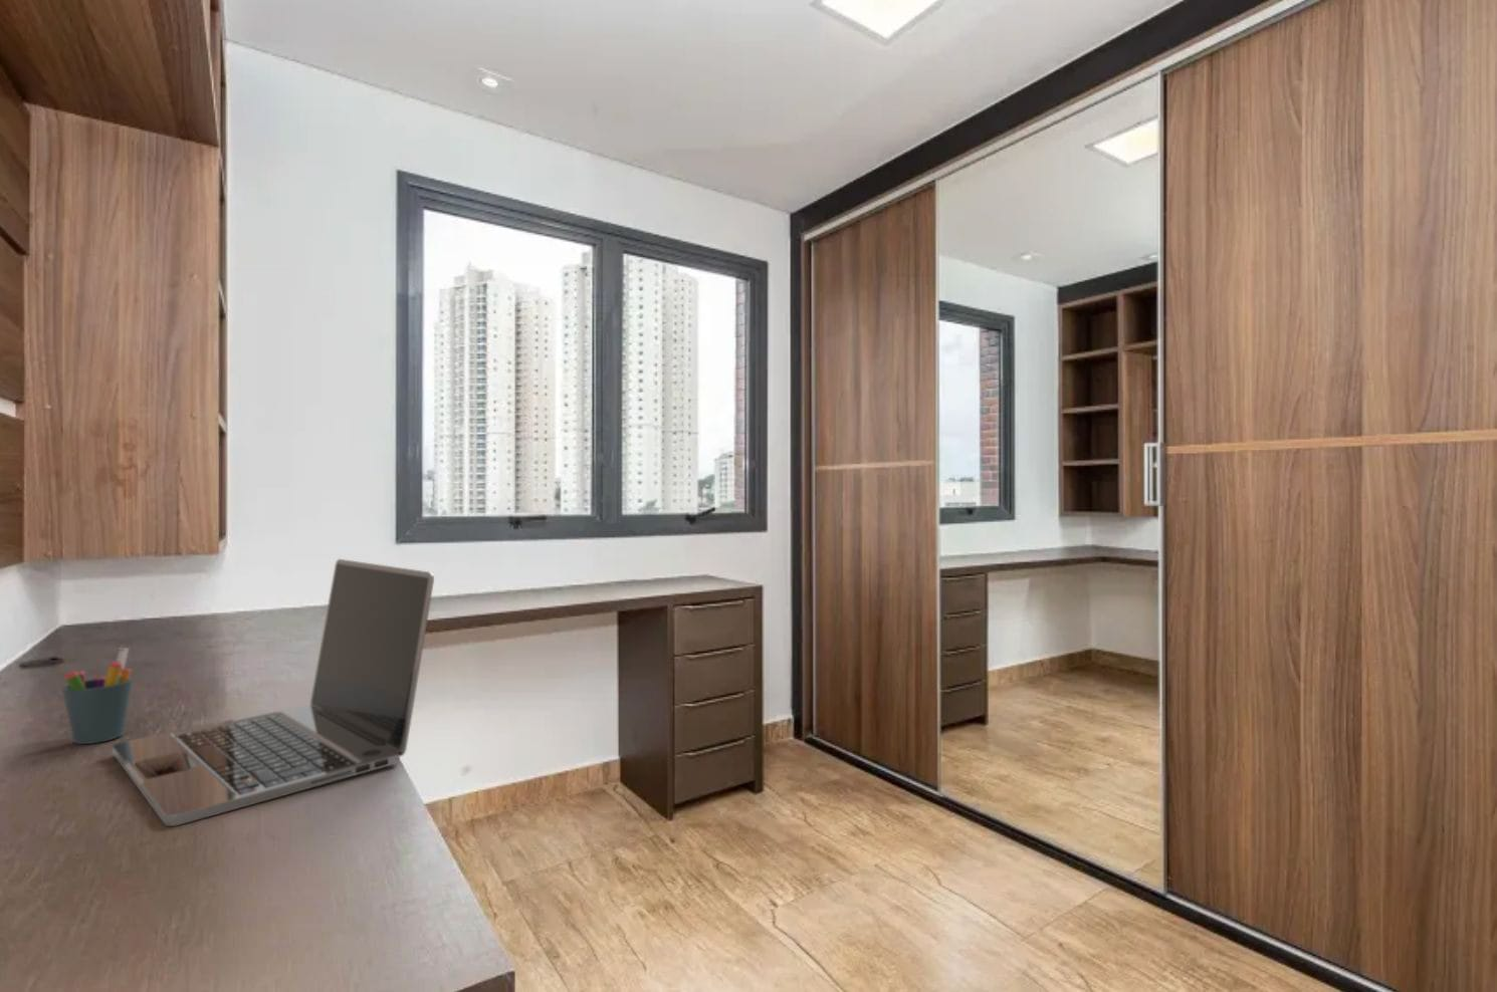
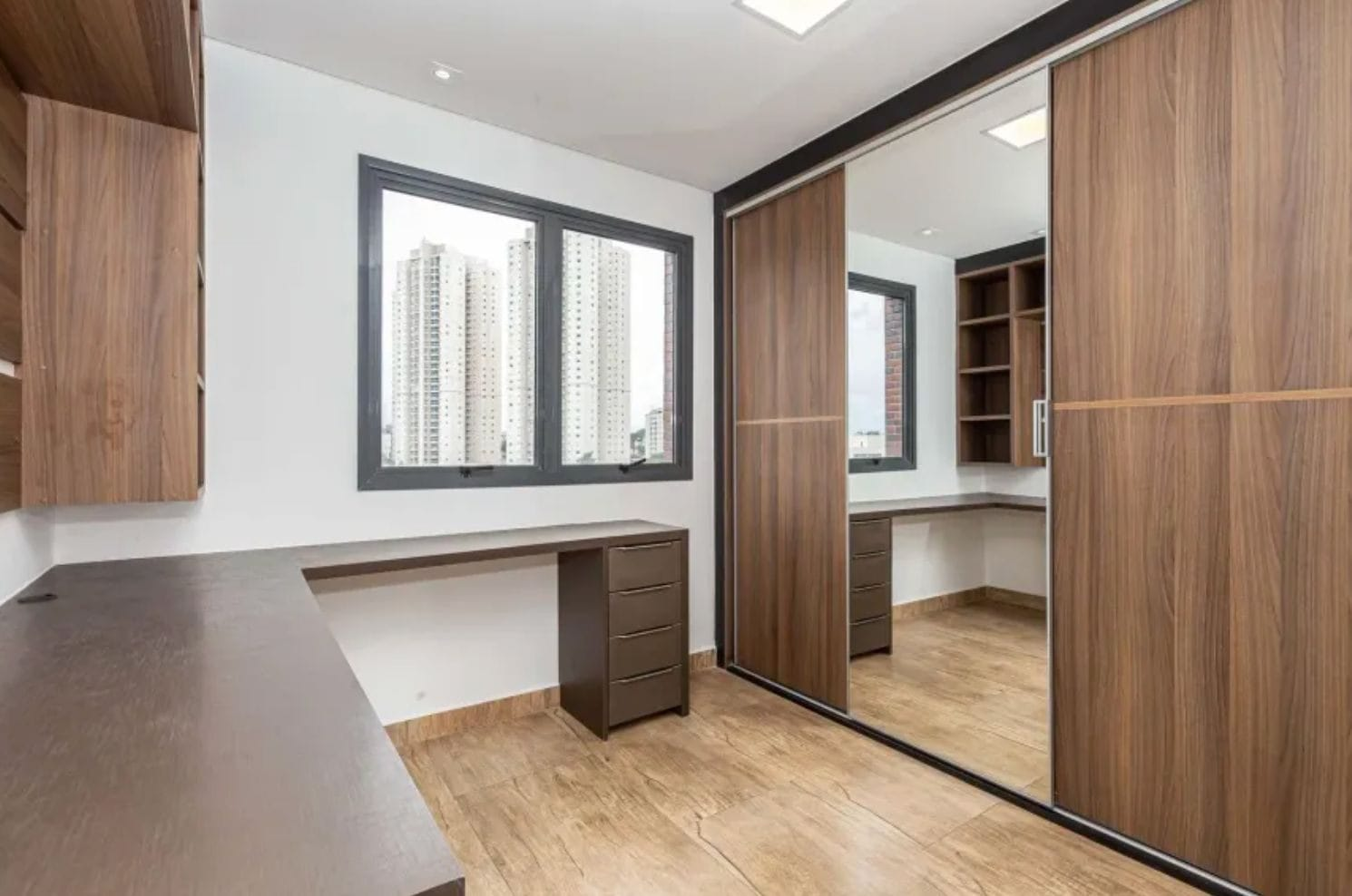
- laptop (316, 671)
- pen holder (99, 695)
